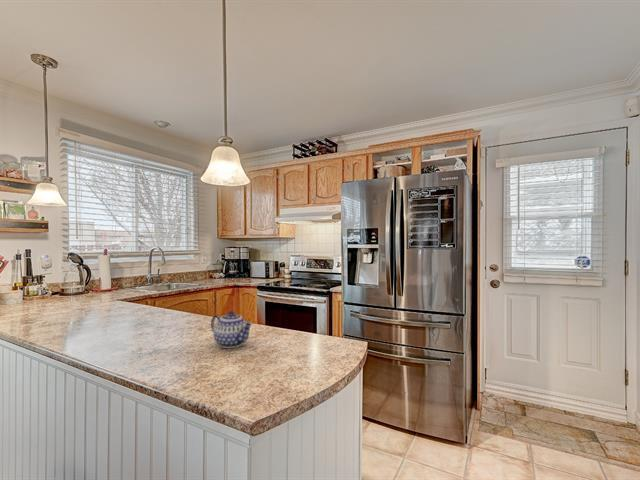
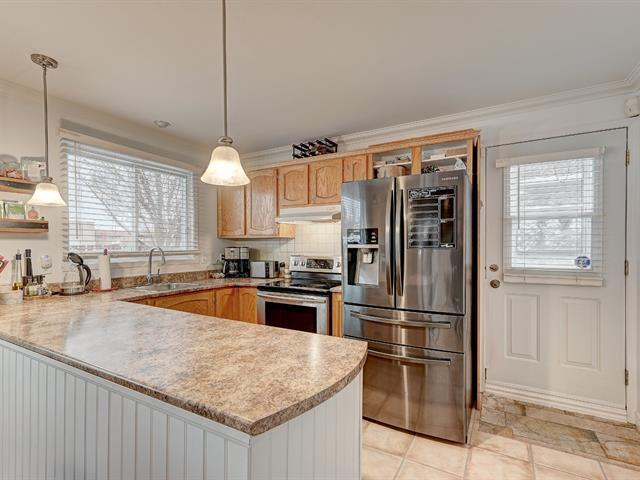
- teapot (231, 327)
